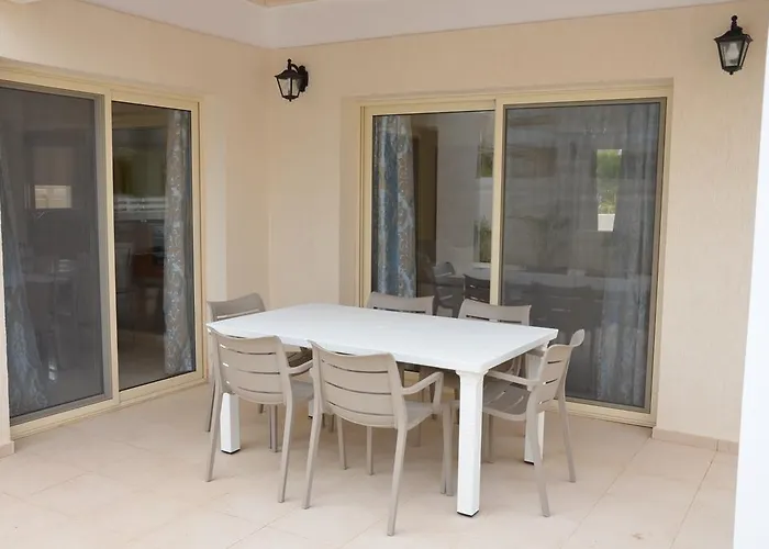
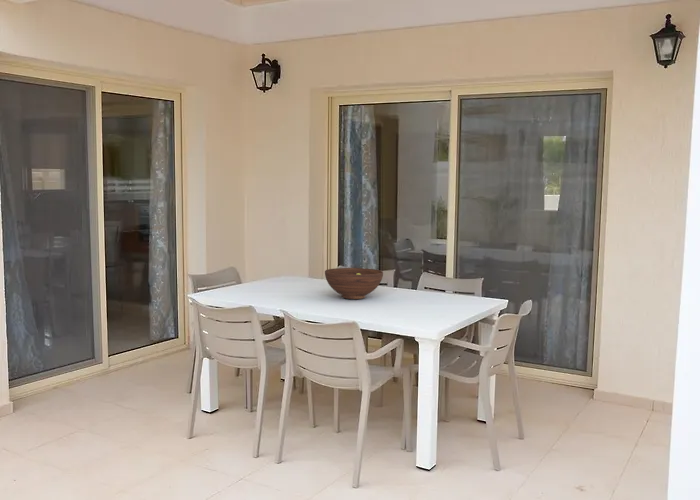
+ fruit bowl (353, 284)
